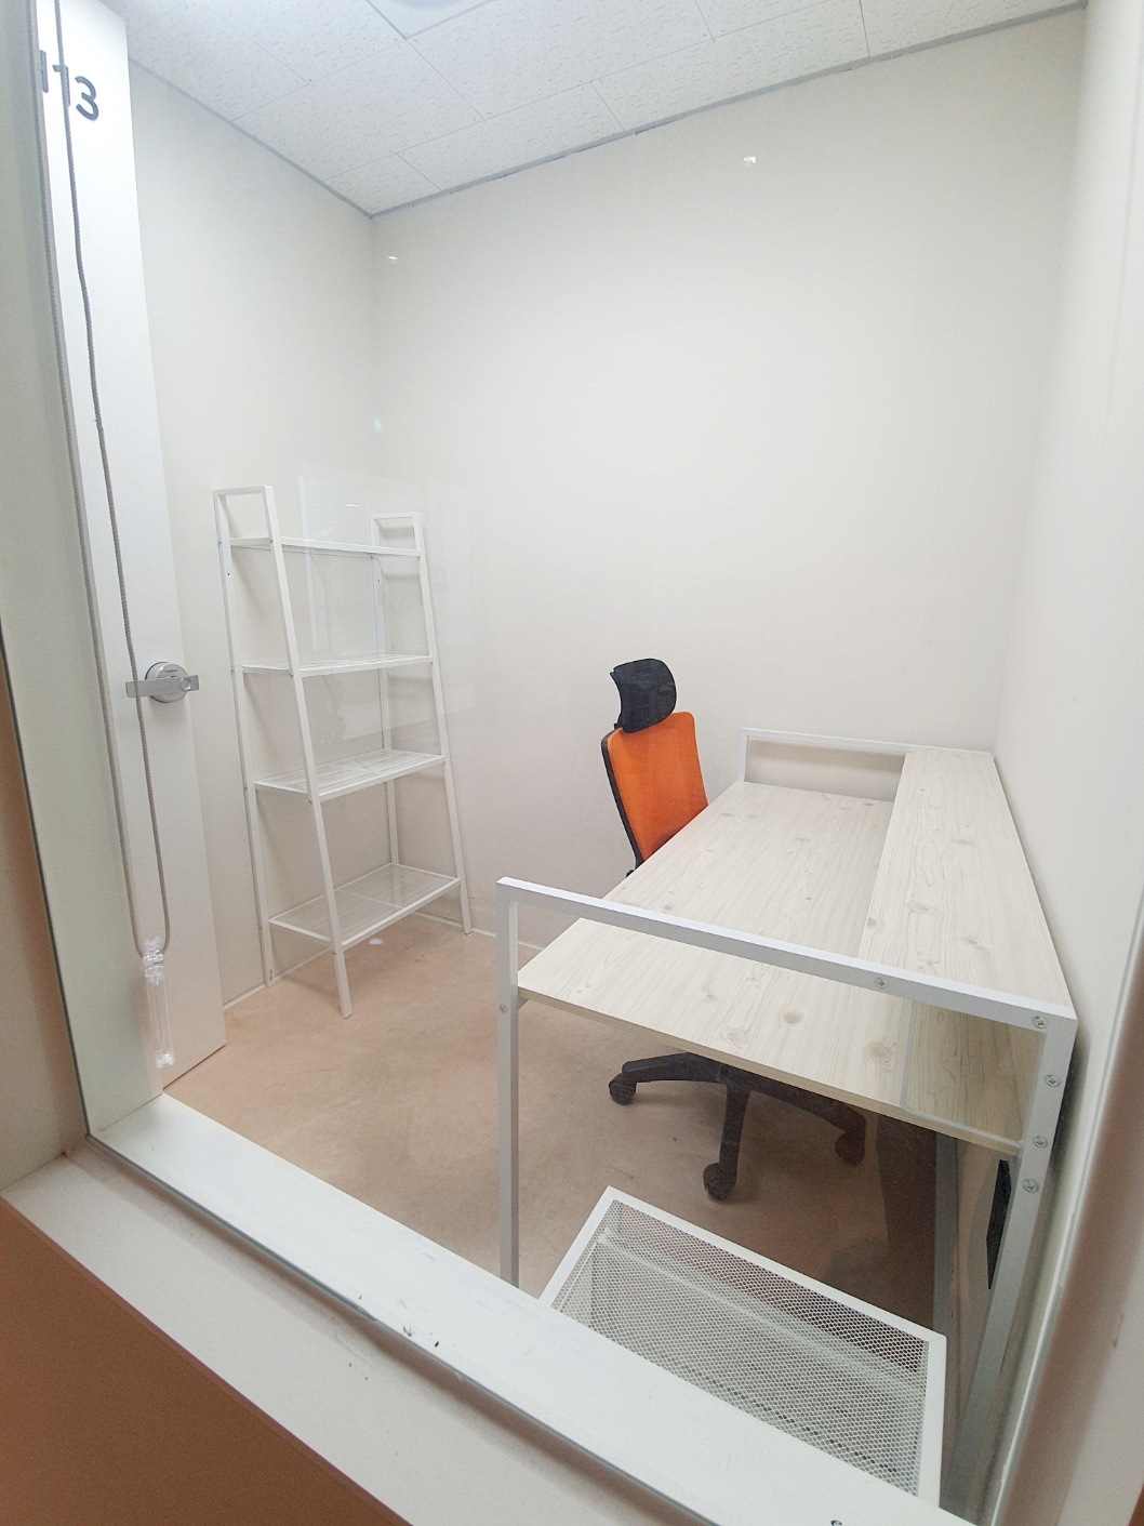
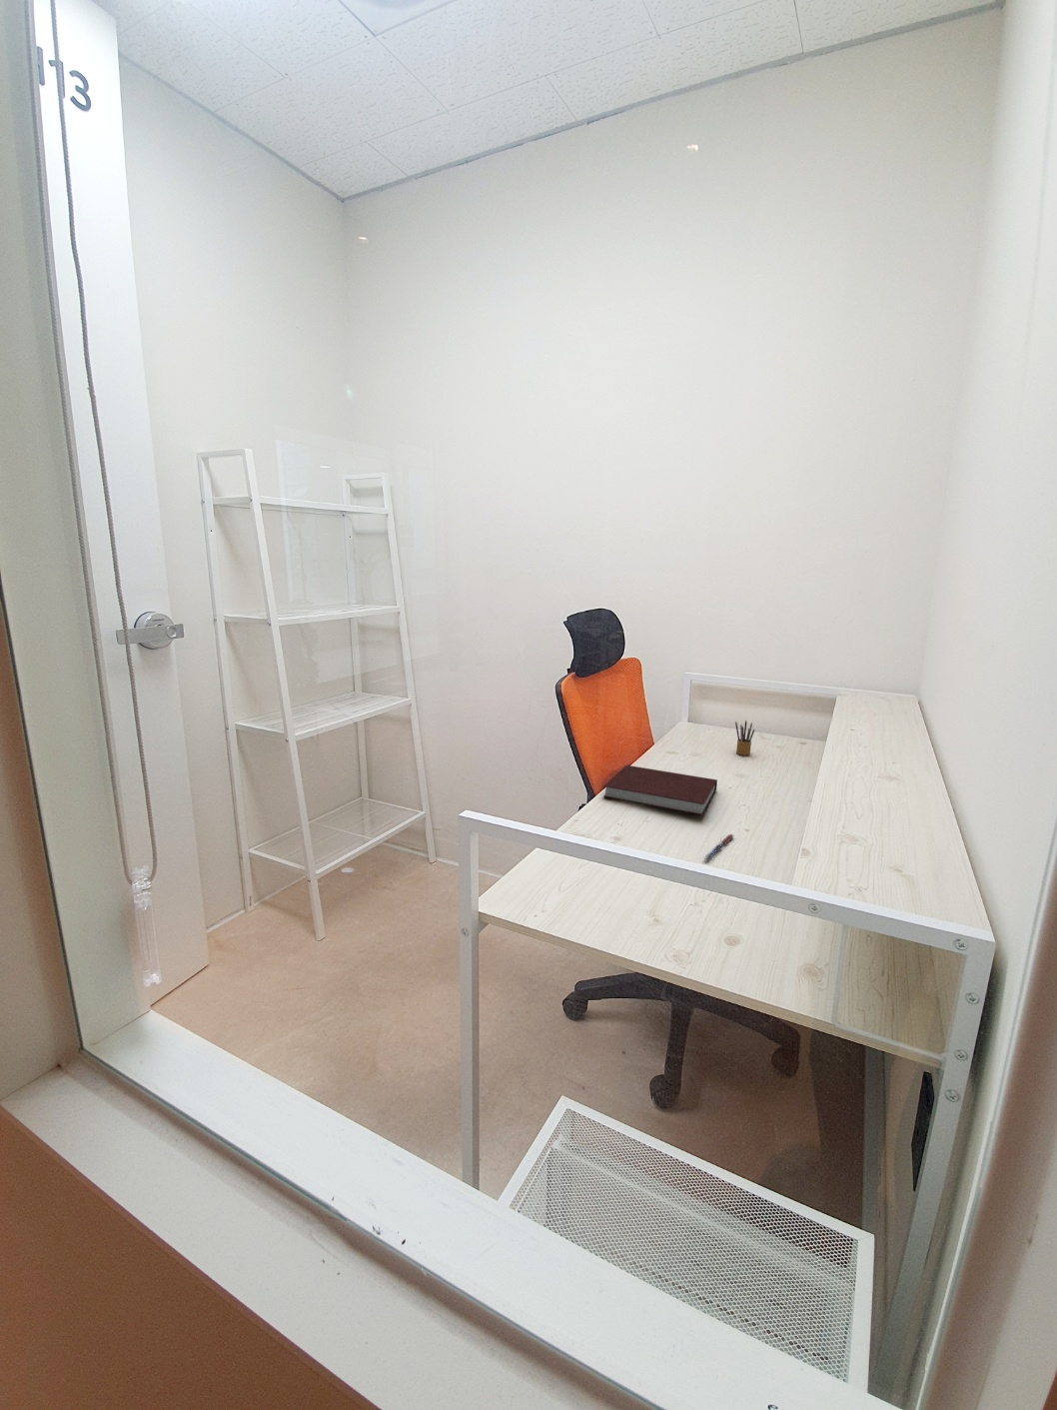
+ pen (718, 845)
+ pencil box (744, 736)
+ notebook (661, 787)
